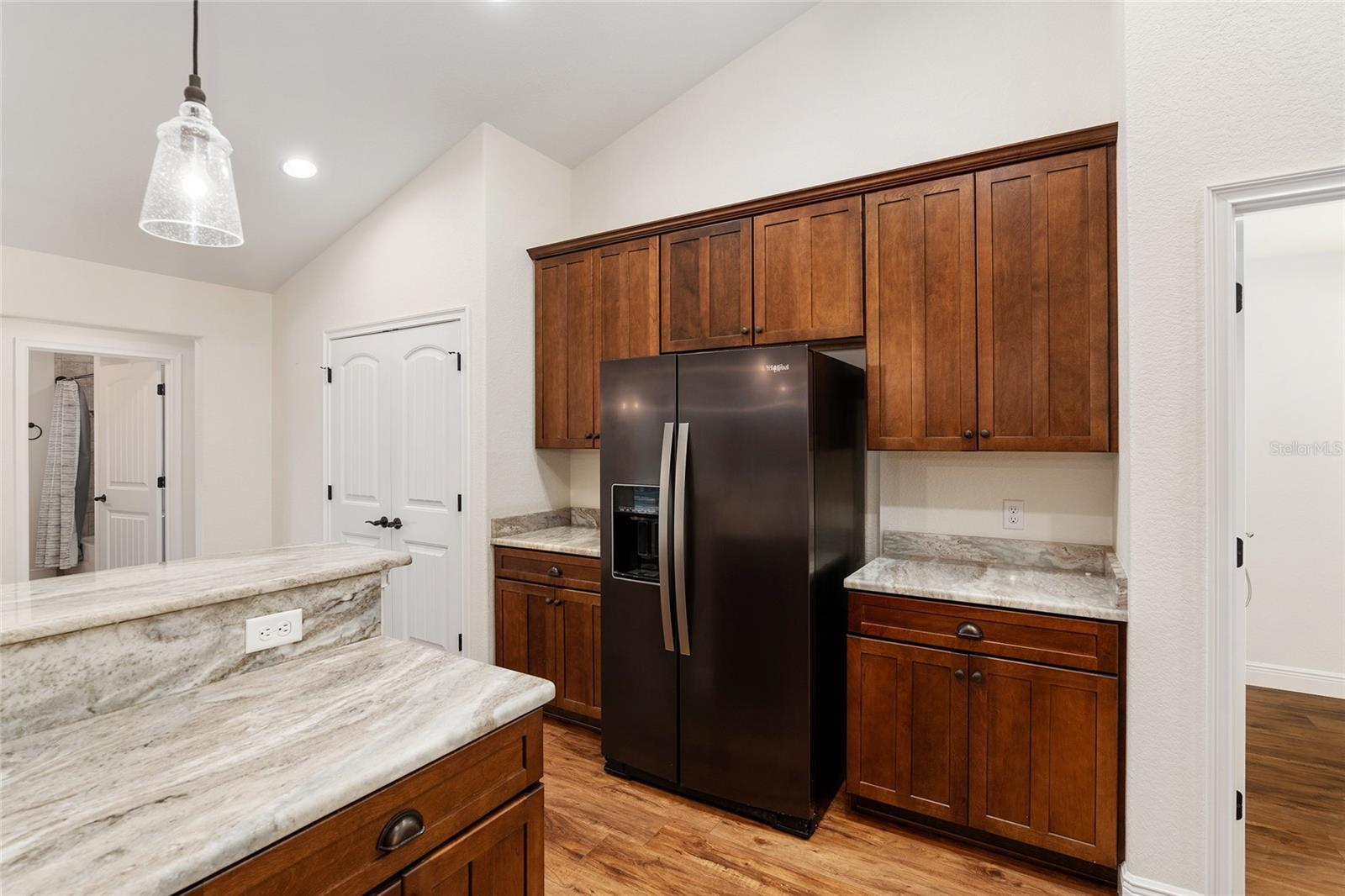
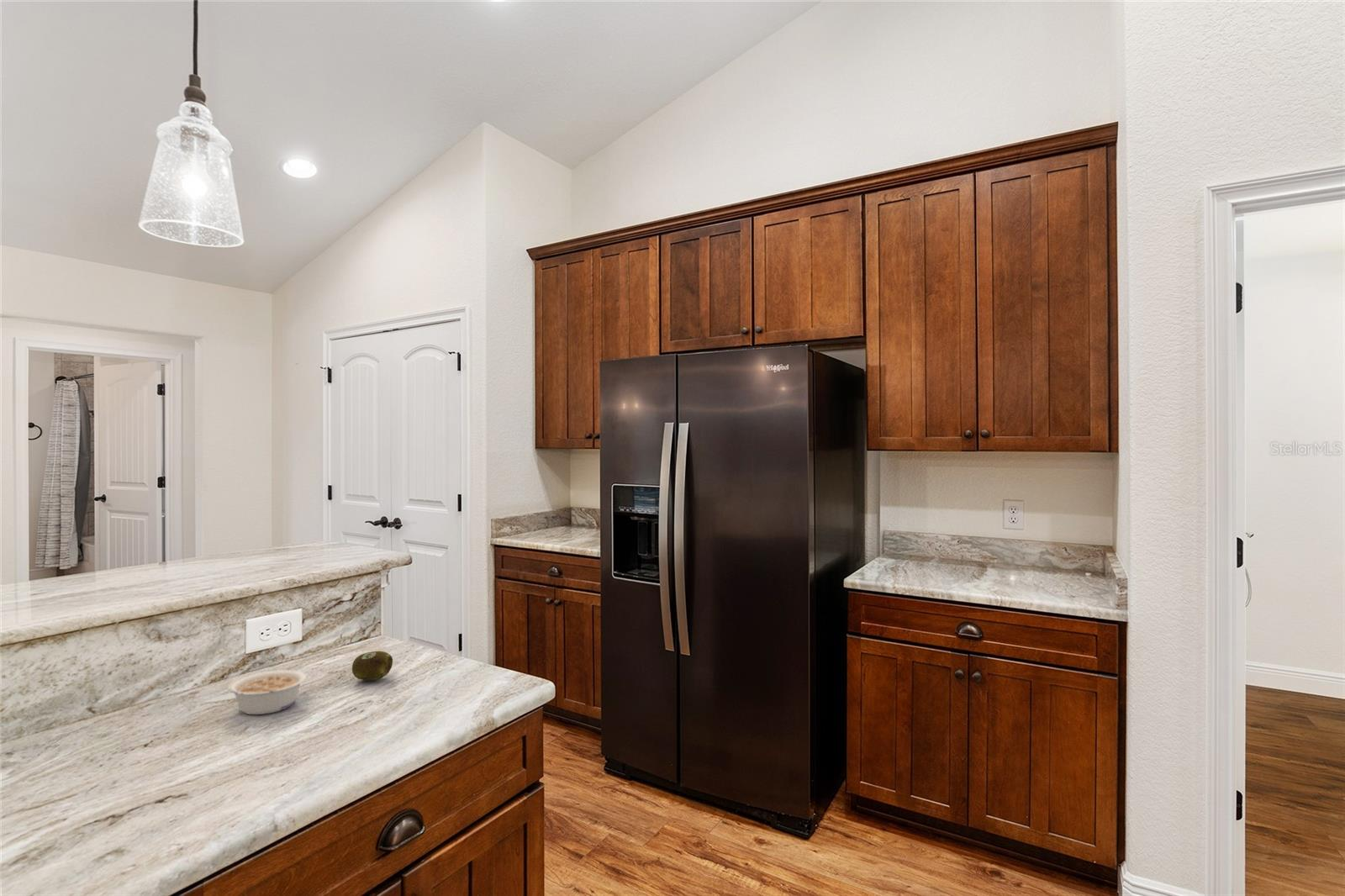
+ fruit (372, 666)
+ legume (270, 691)
